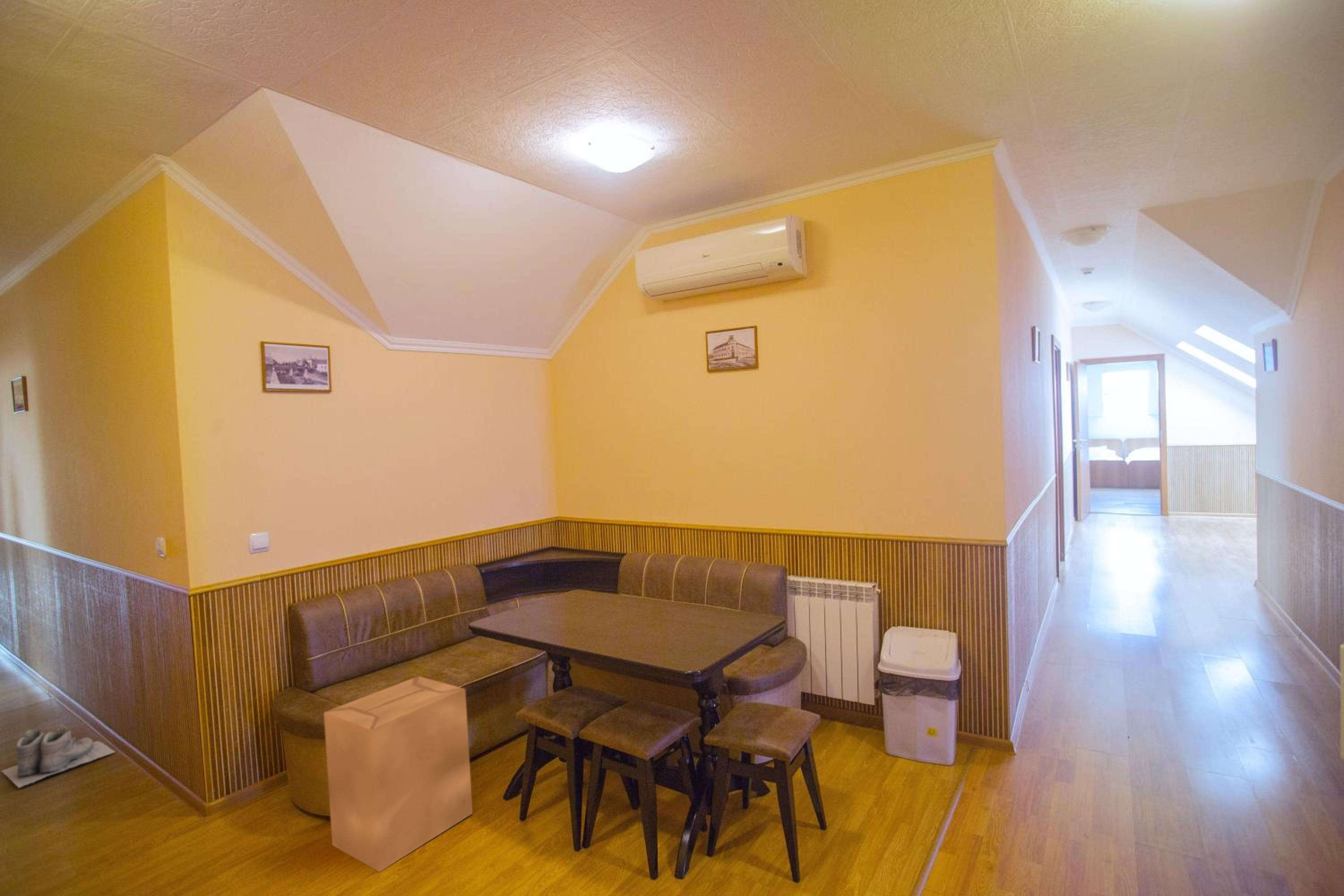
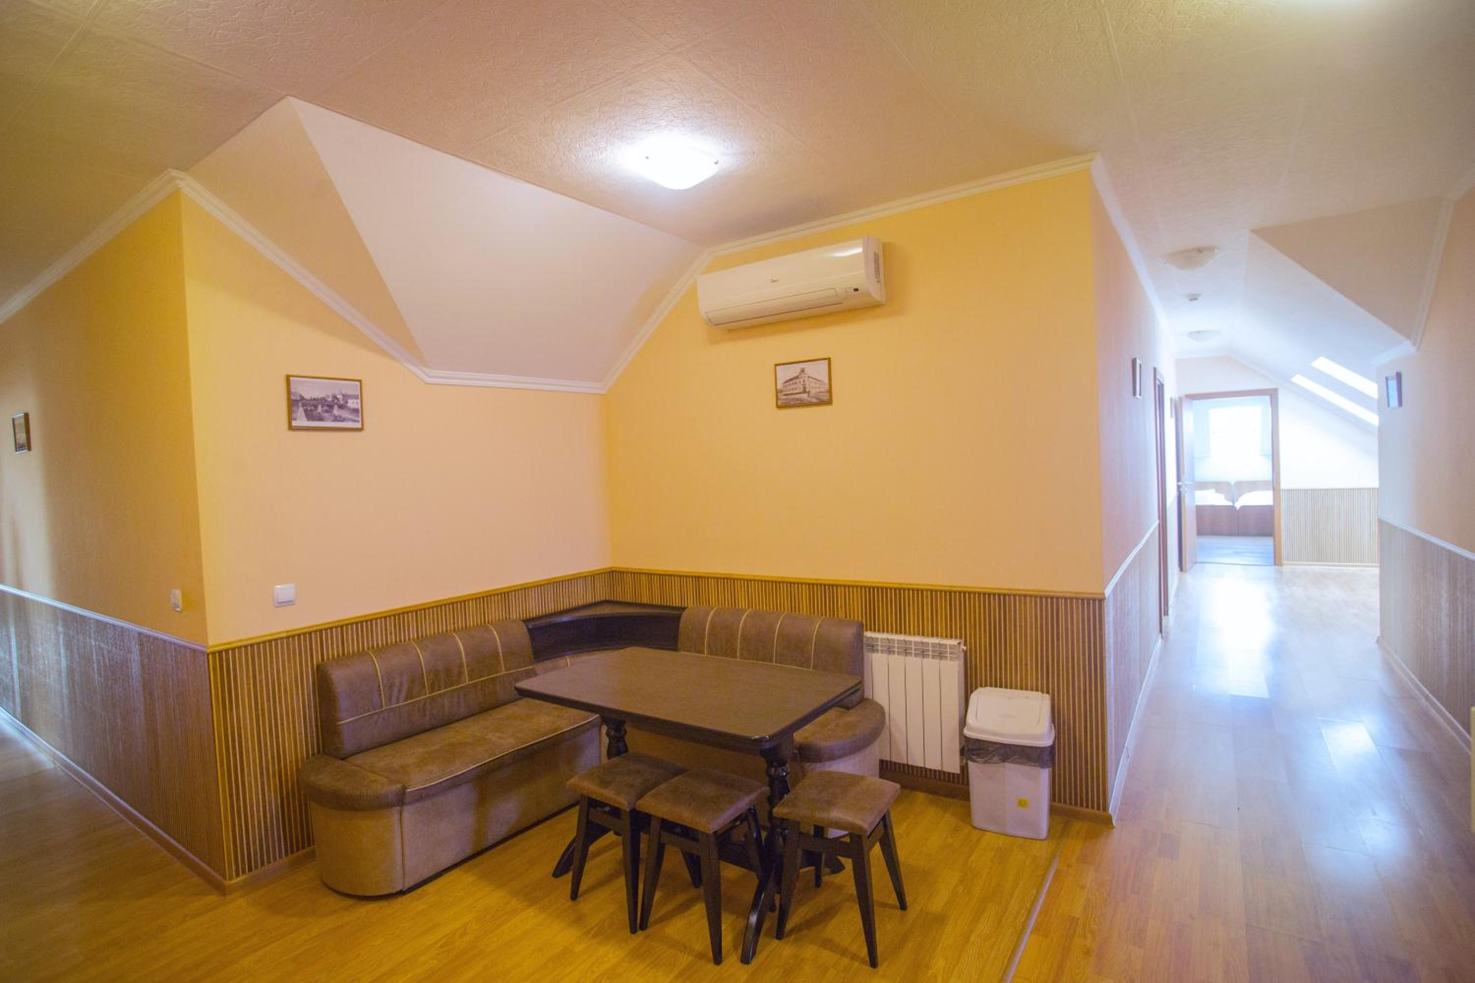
- boots (58, 743)
- cardboard box (401, 765)
